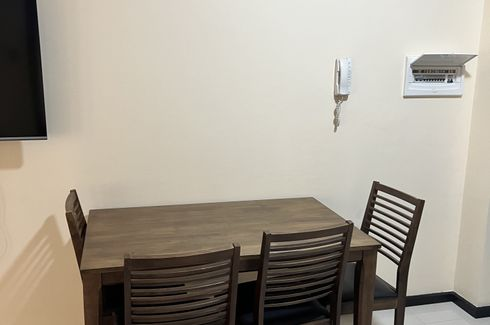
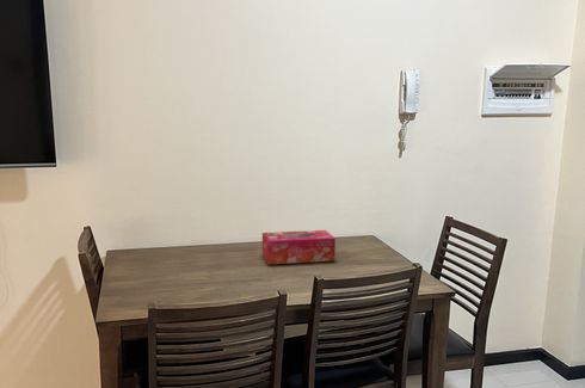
+ tissue box (297, 246)
